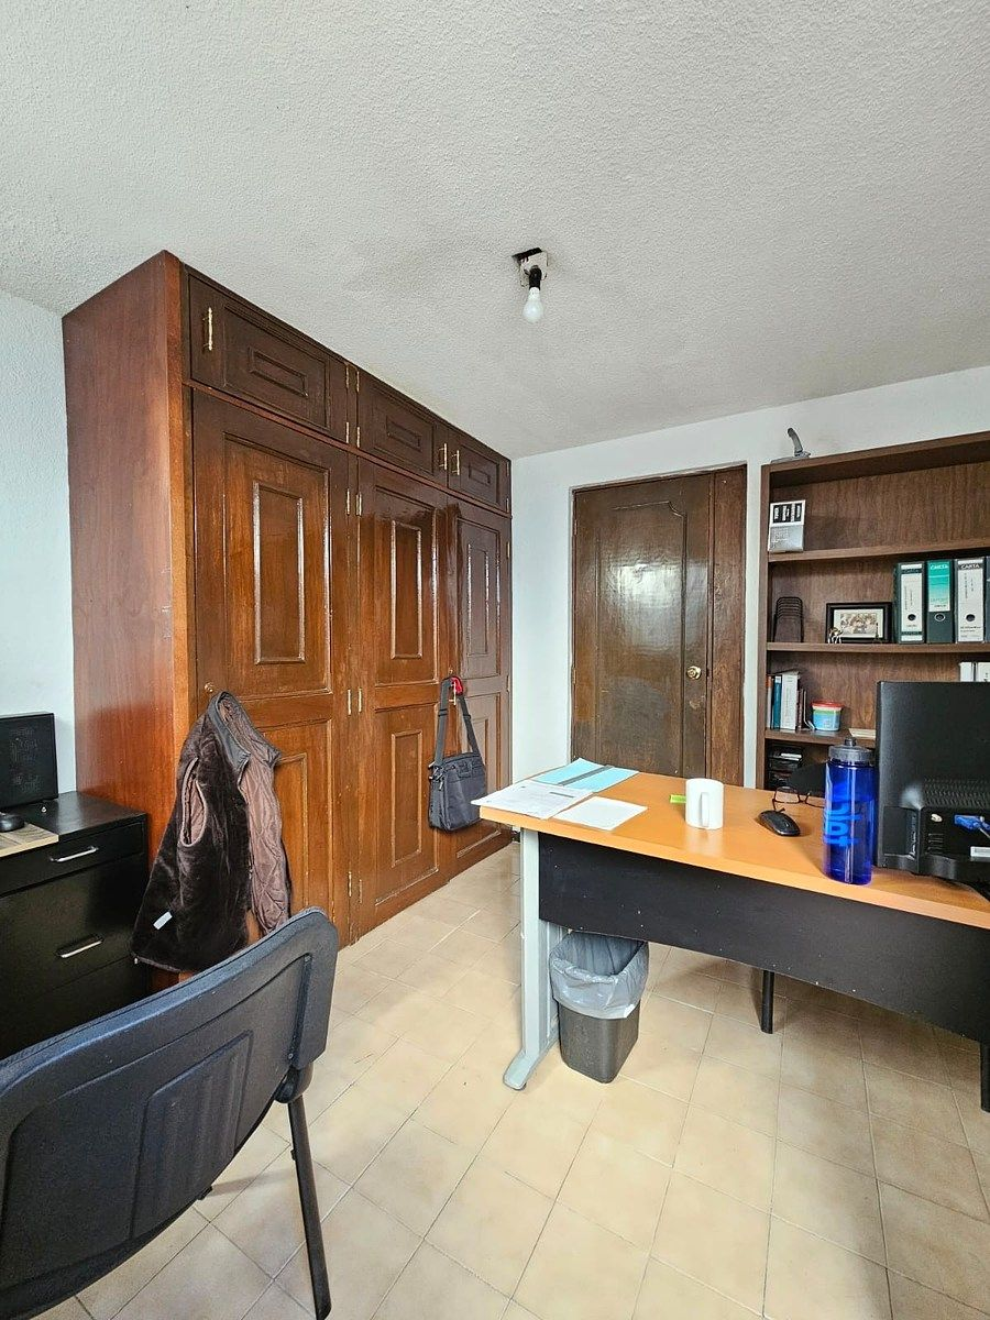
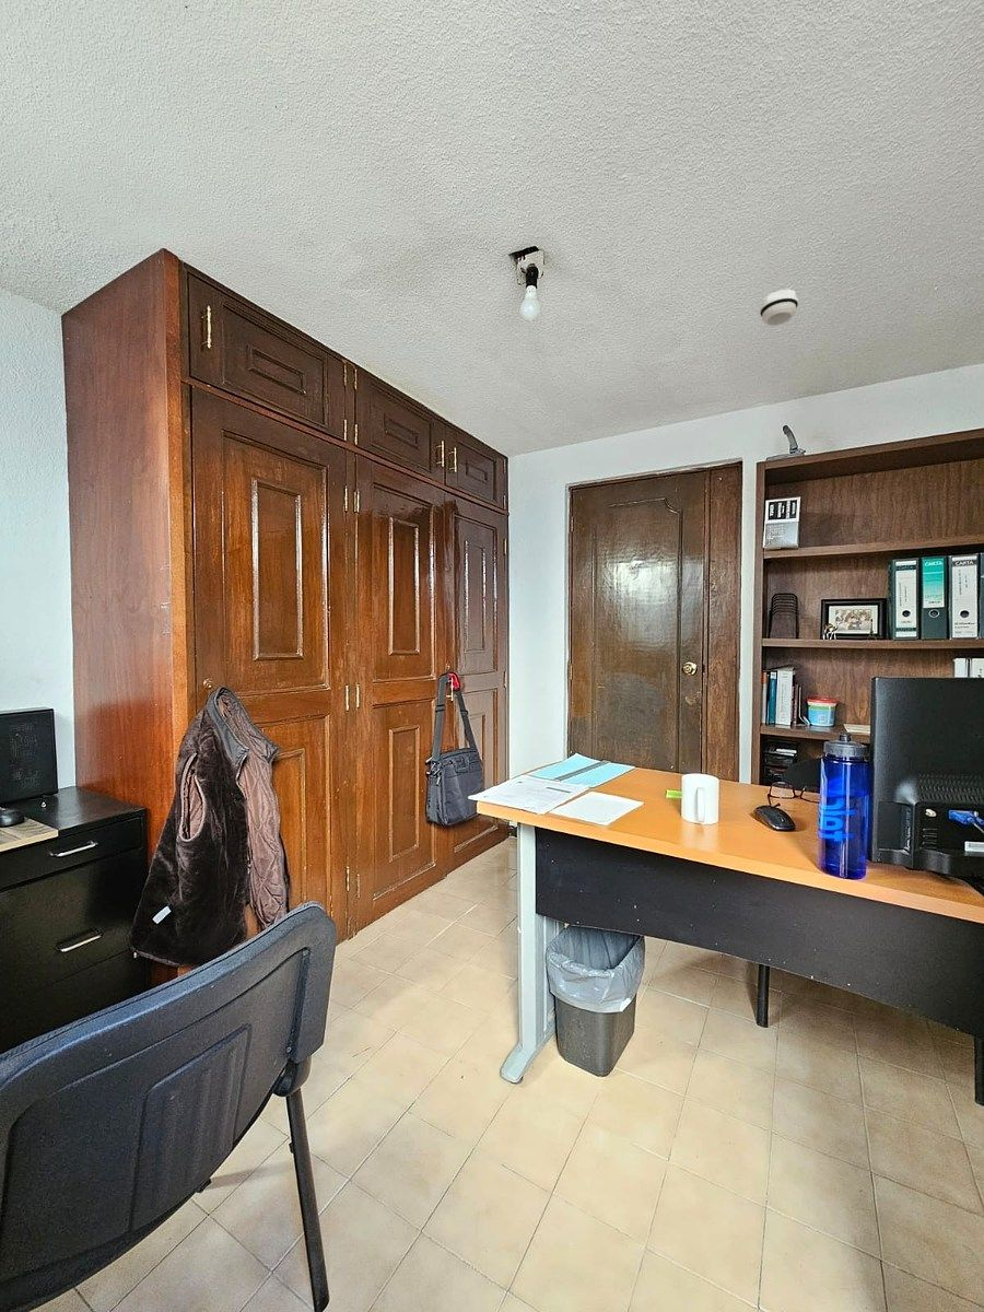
+ smoke detector (778, 308)
